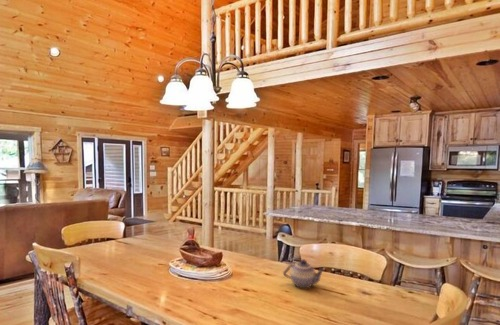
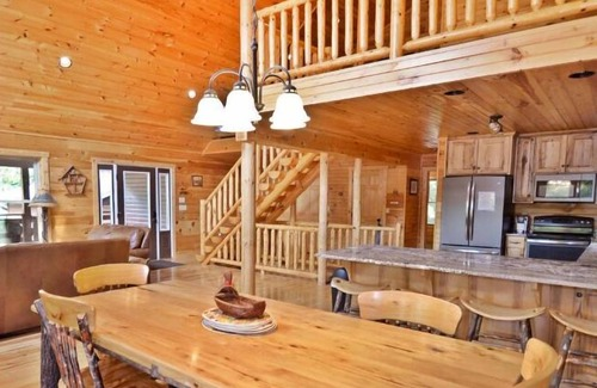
- teapot (303, 272)
